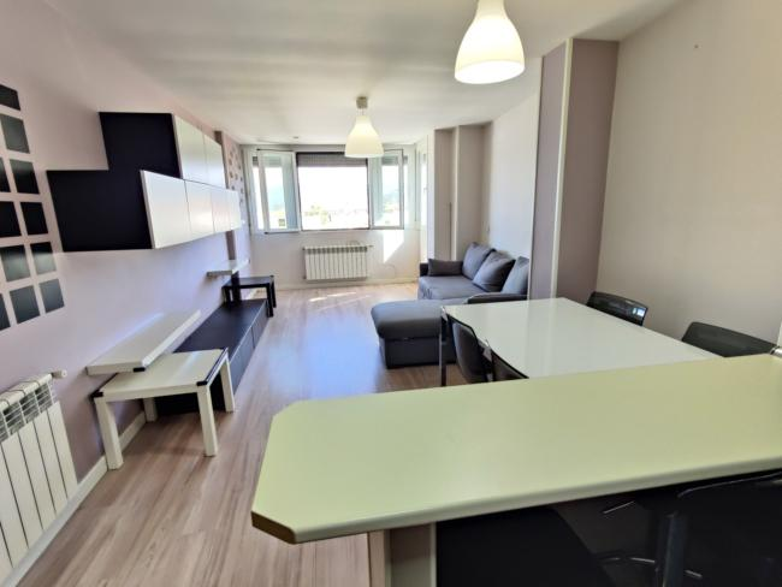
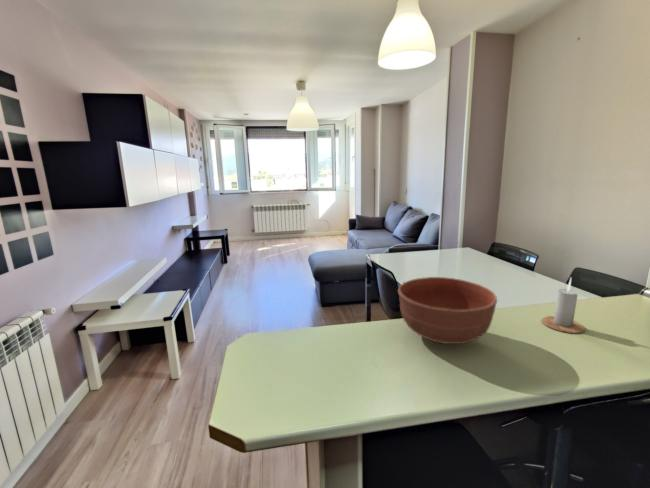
+ bowl (443, 313)
+ candle (566, 301)
